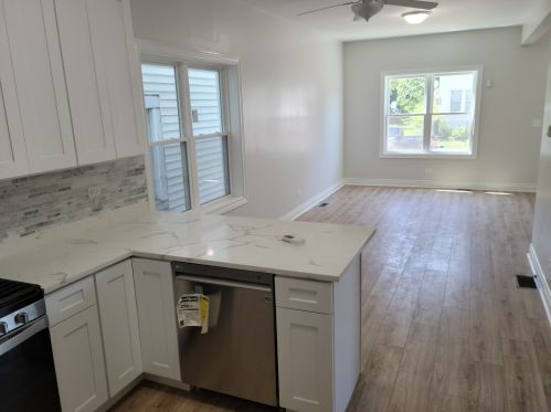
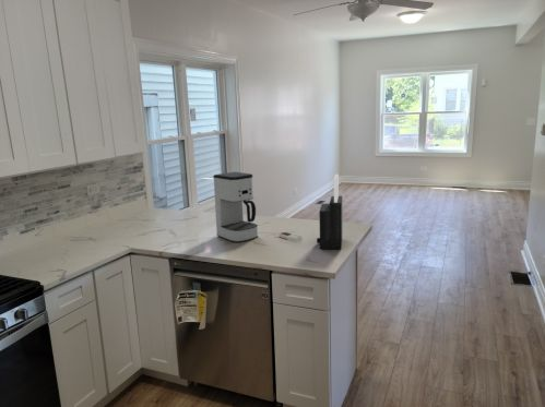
+ knife block (329, 211)
+ coffee maker (239, 205)
